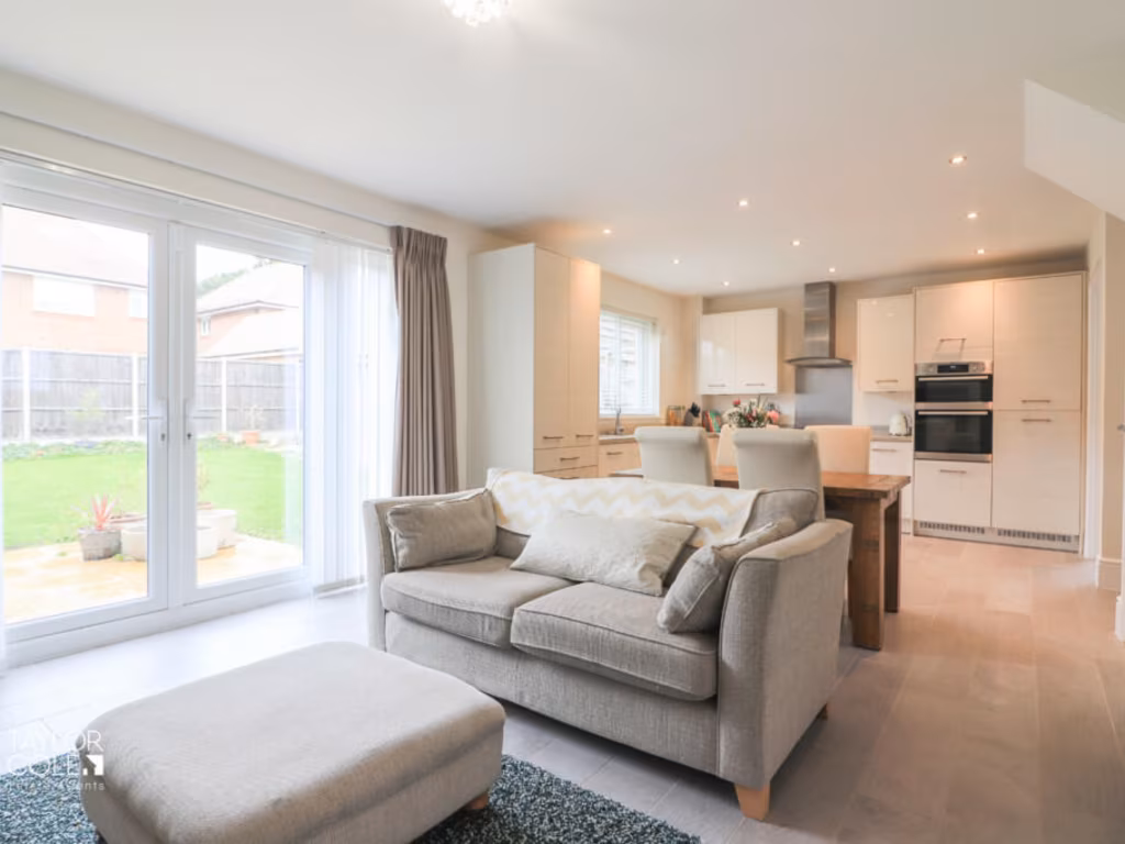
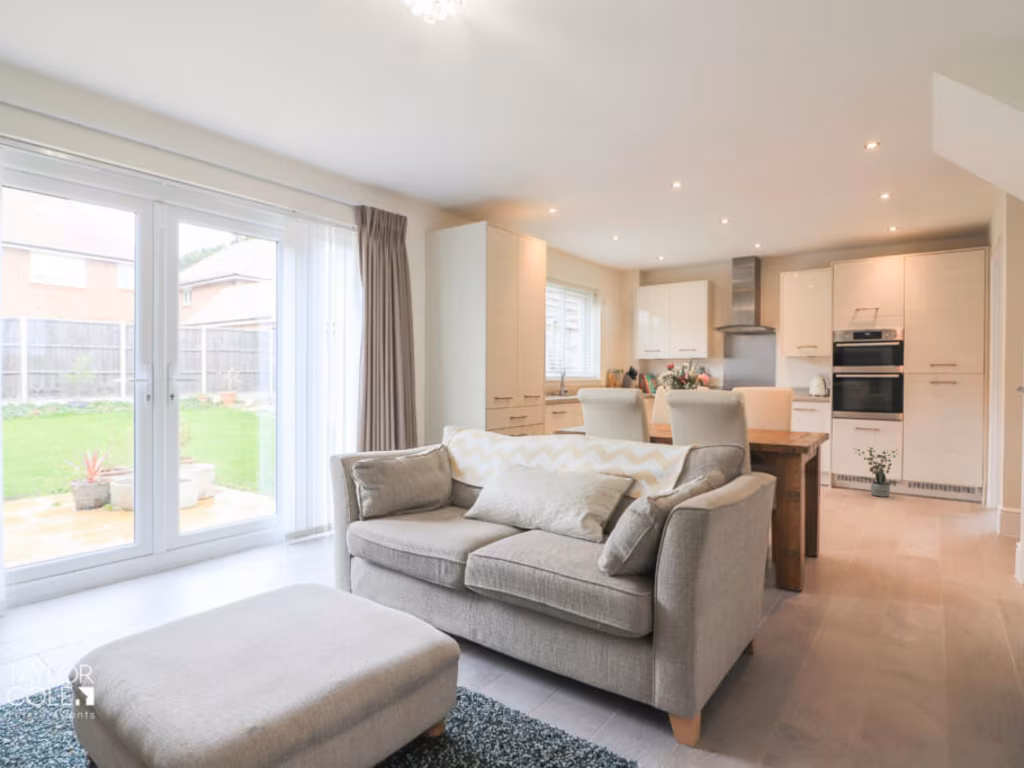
+ potted plant (877, 471)
